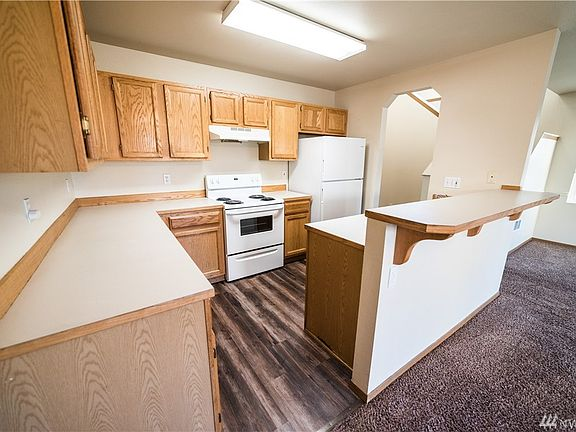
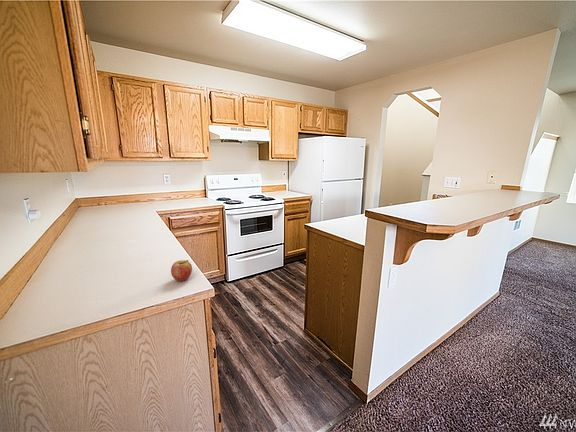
+ fruit (181, 270)
